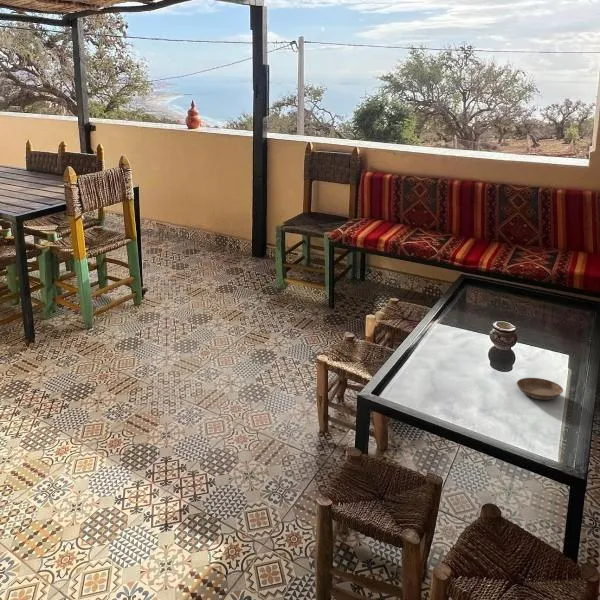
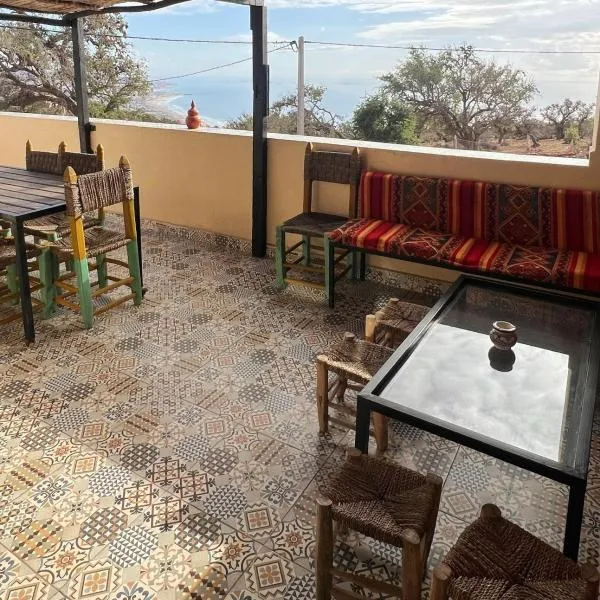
- saucer (539, 389)
